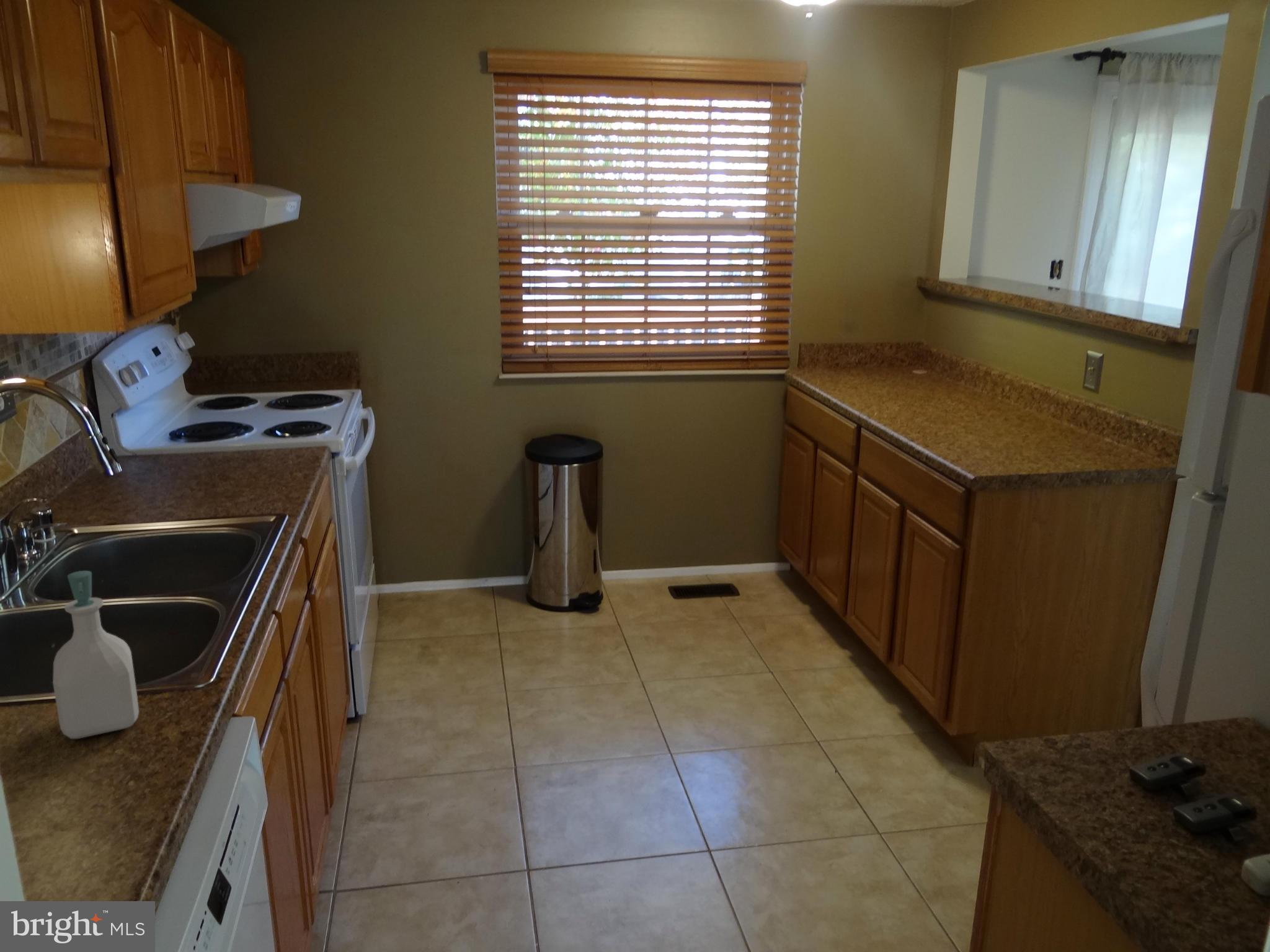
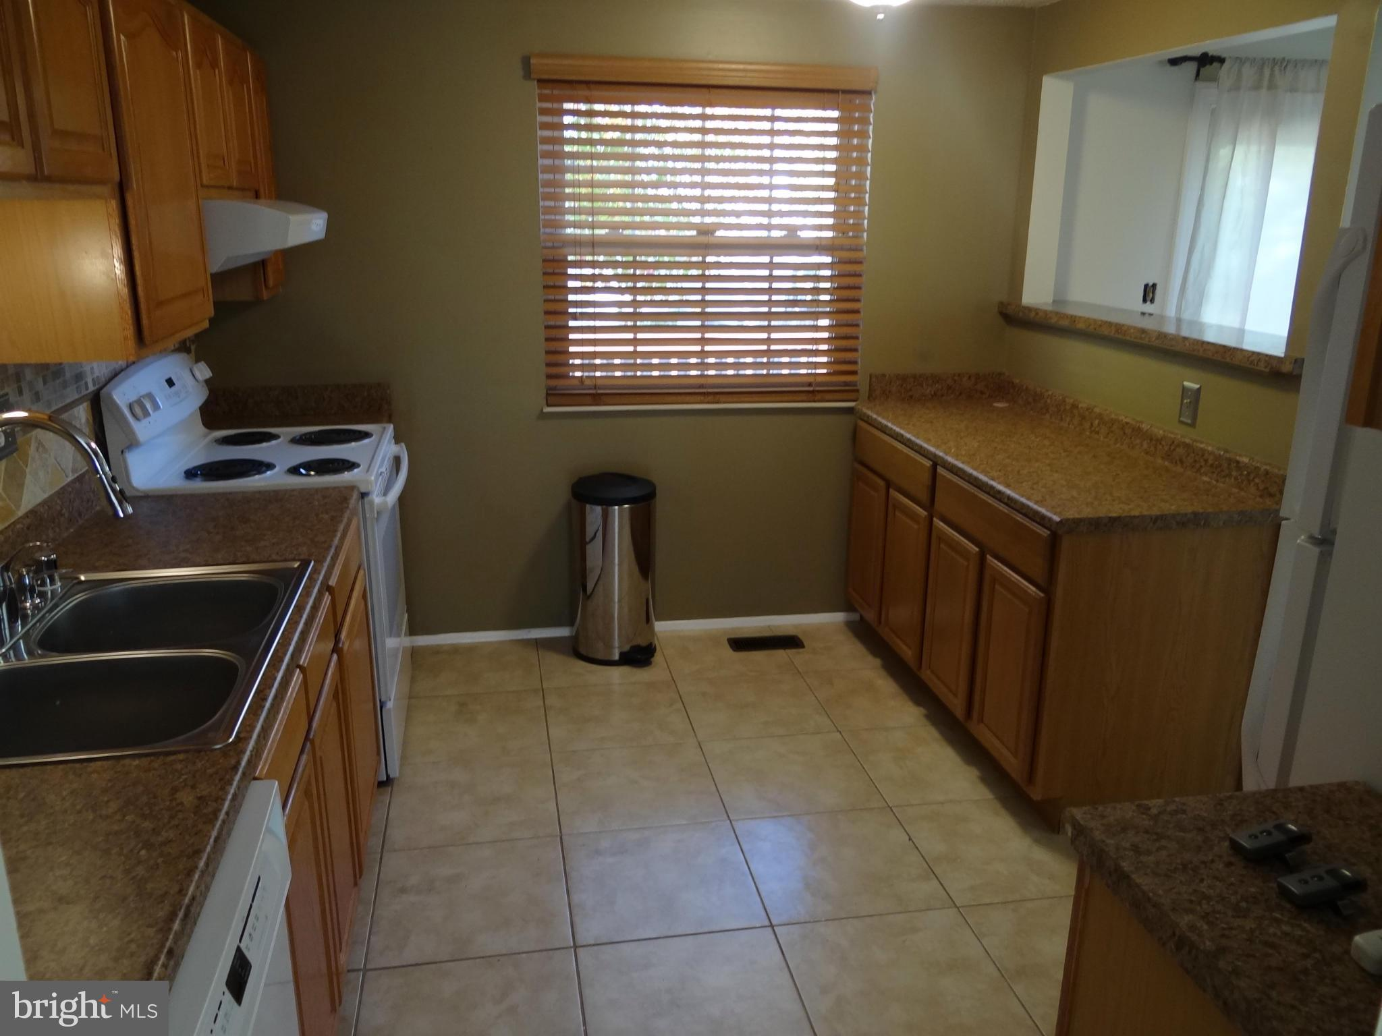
- soap bottle (91, 650)
